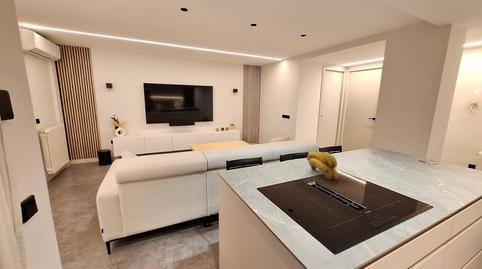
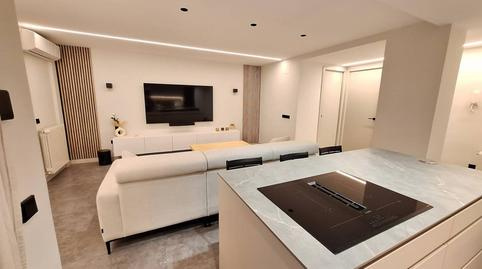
- banana bunch (322, 163)
